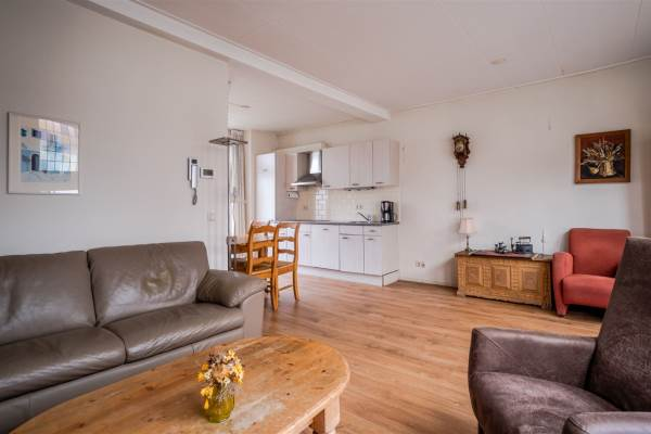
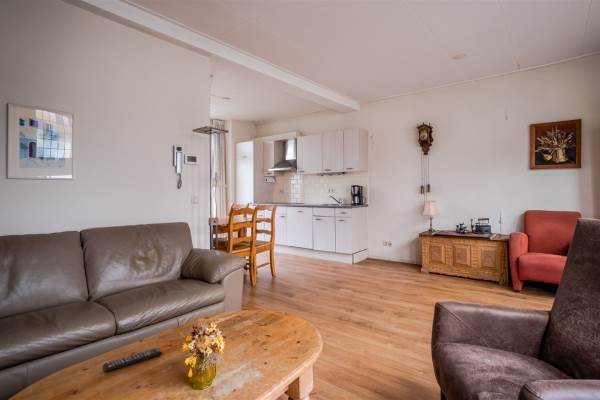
+ remote control (133, 359)
